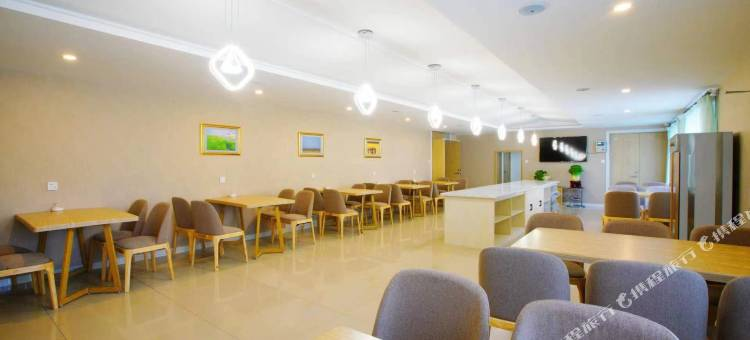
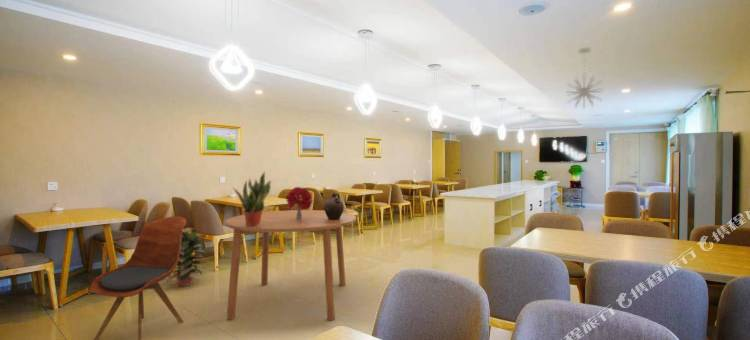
+ dining chair (142, 276)
+ ceramic jug (333, 205)
+ bouquet (299, 202)
+ potted plant (253, 197)
+ pendant light (584, 78)
+ decorative plant (186, 256)
+ dining table (268, 254)
